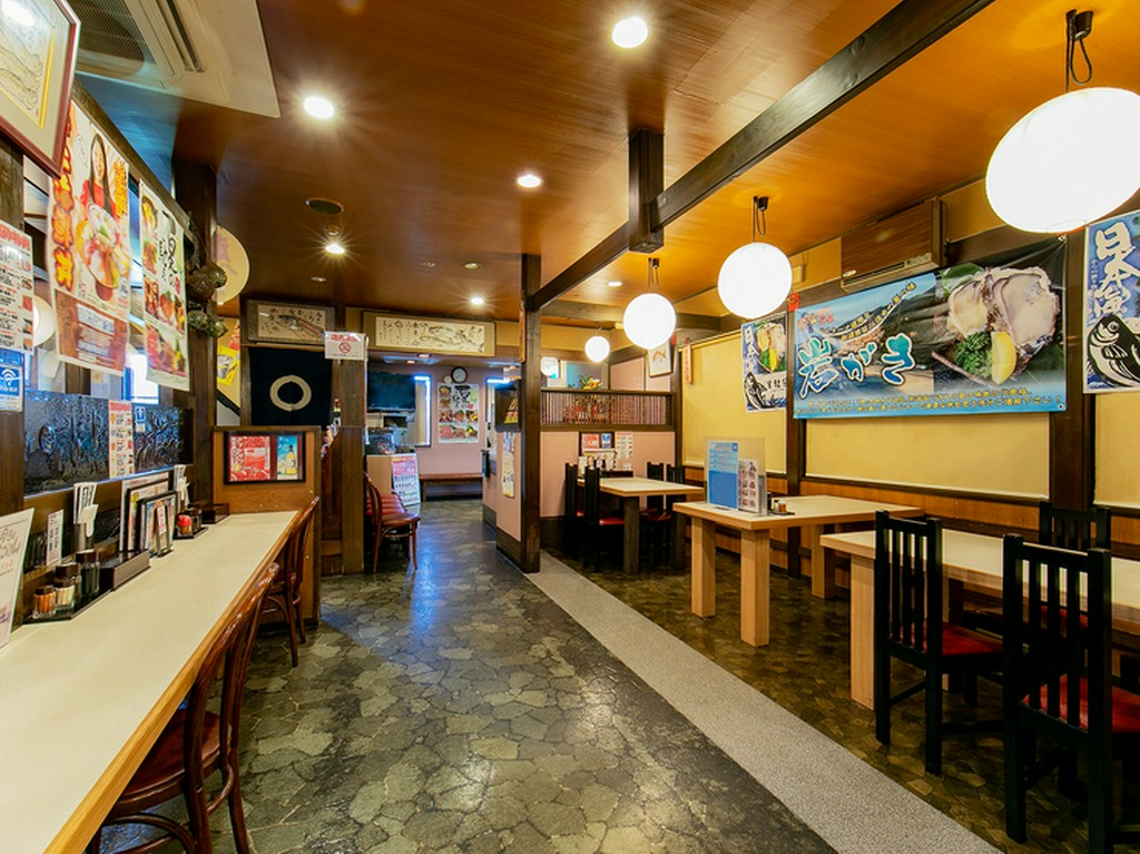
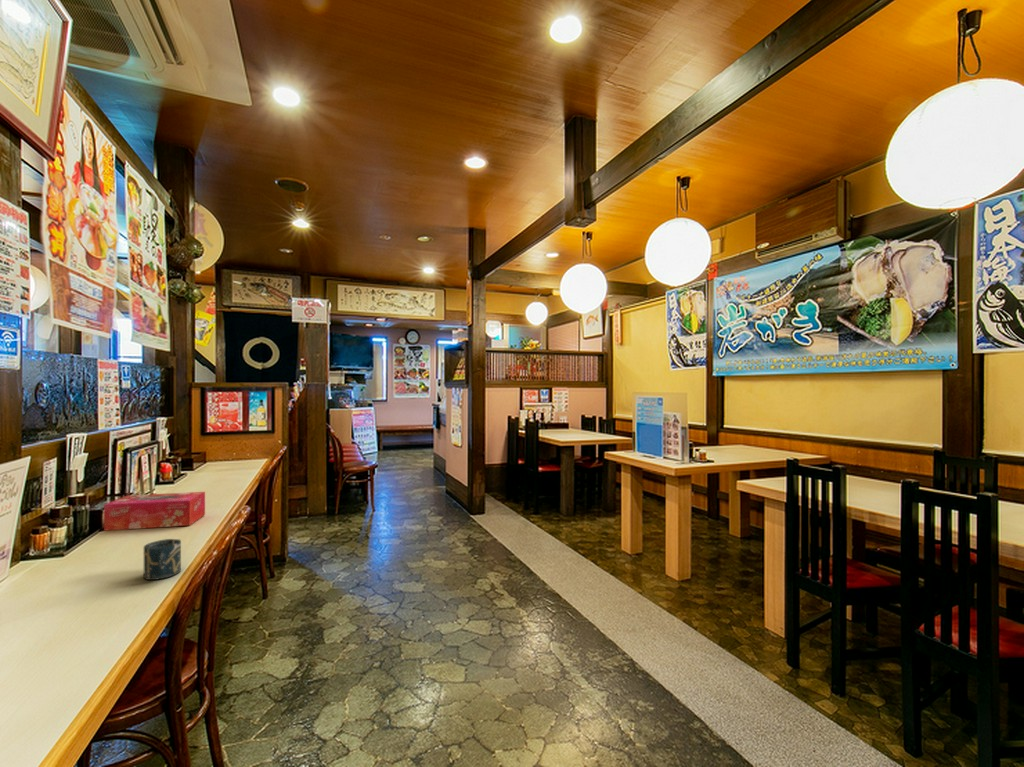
+ tissue box (157, 510)
+ cup (162, 560)
